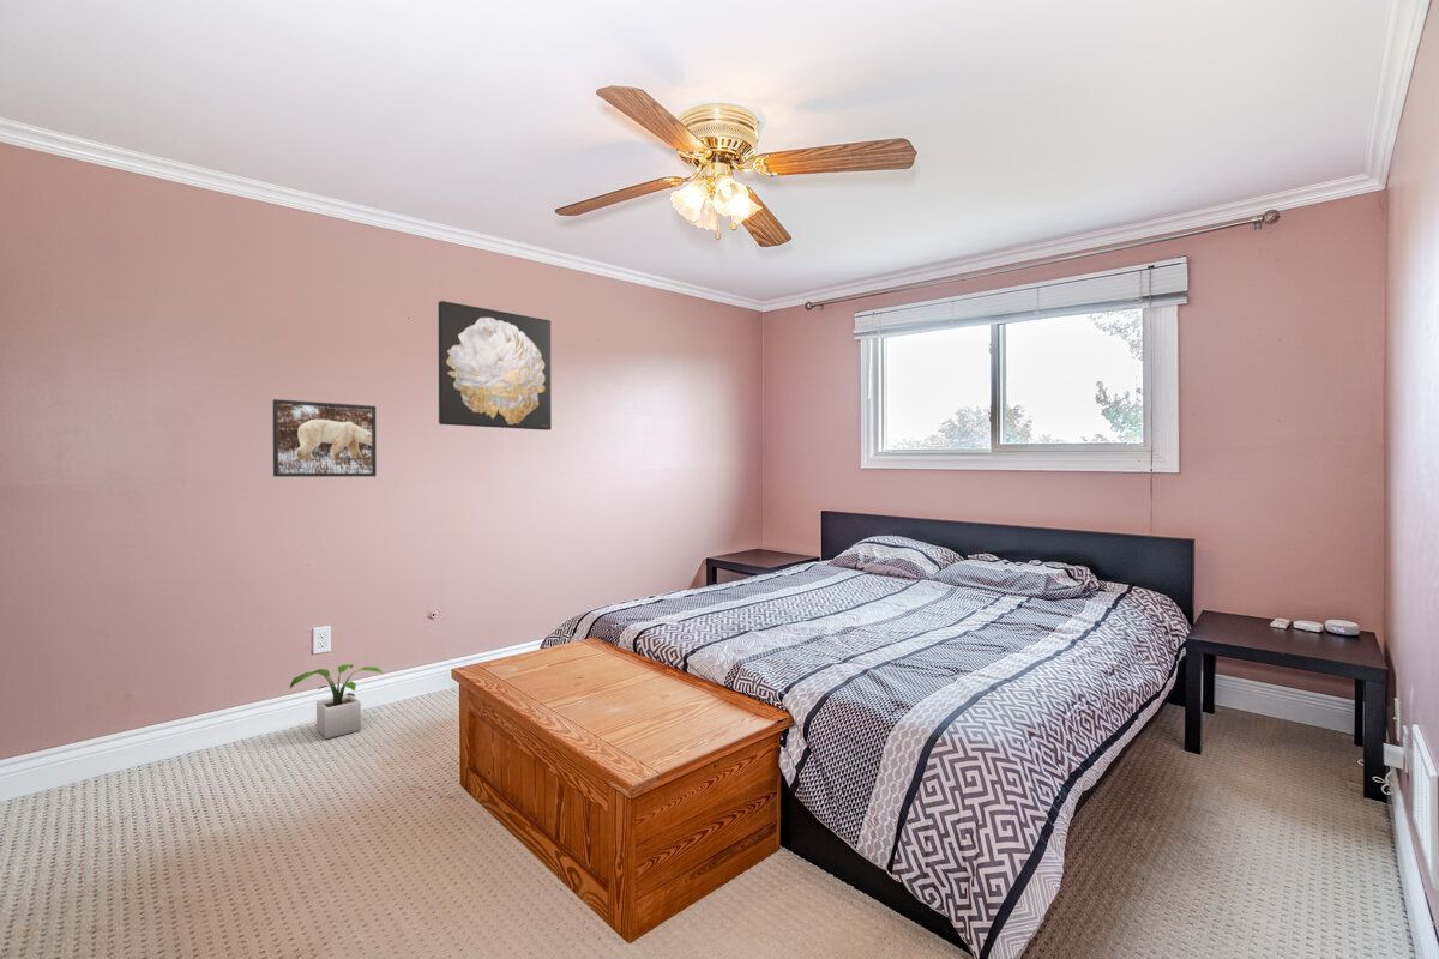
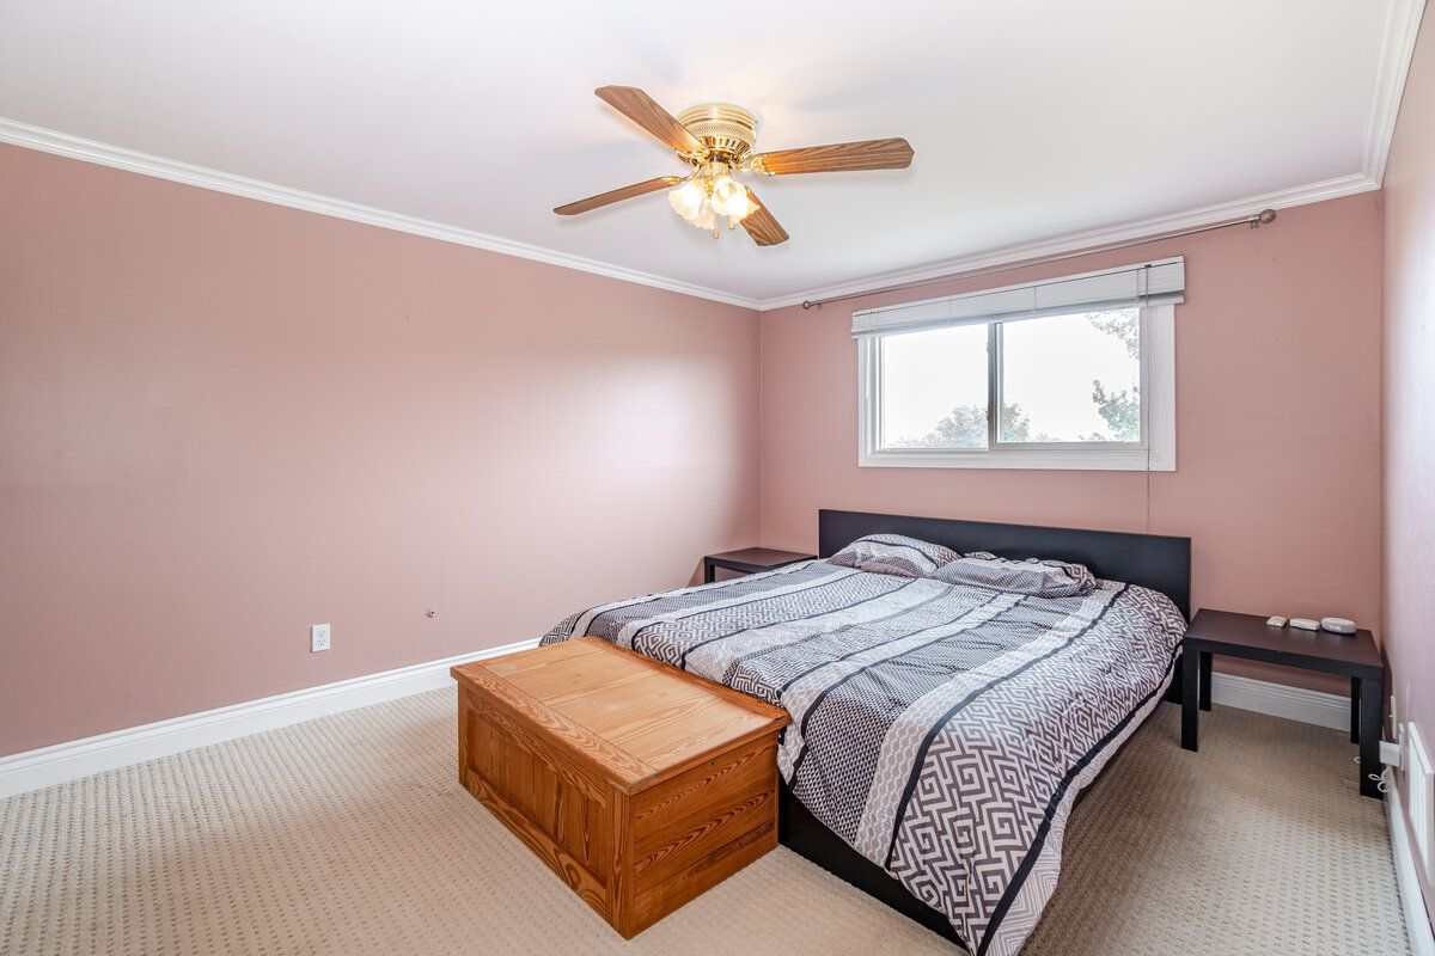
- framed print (326, 439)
- potted plant (332, 698)
- wall art (498, 369)
